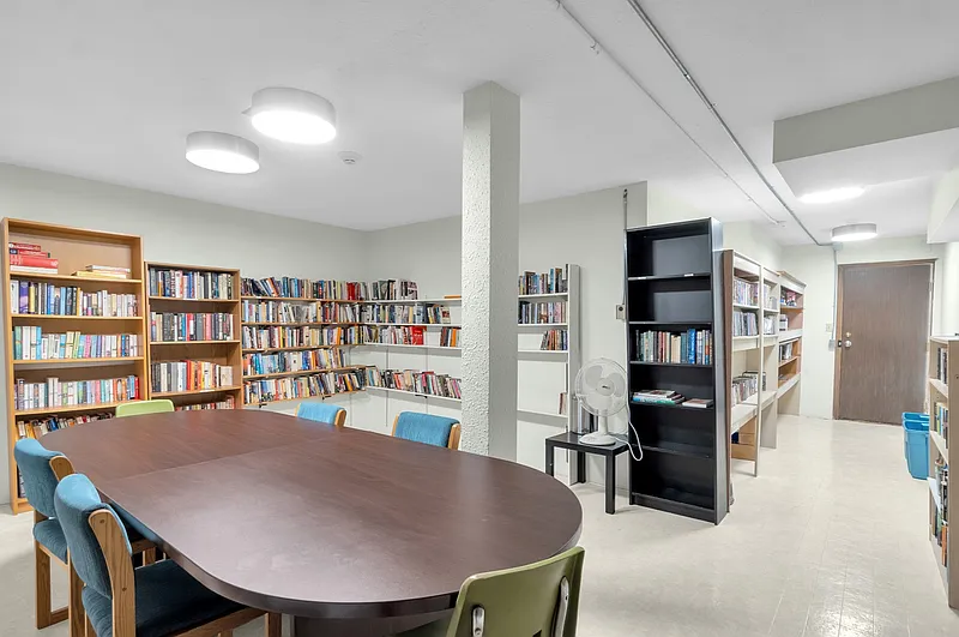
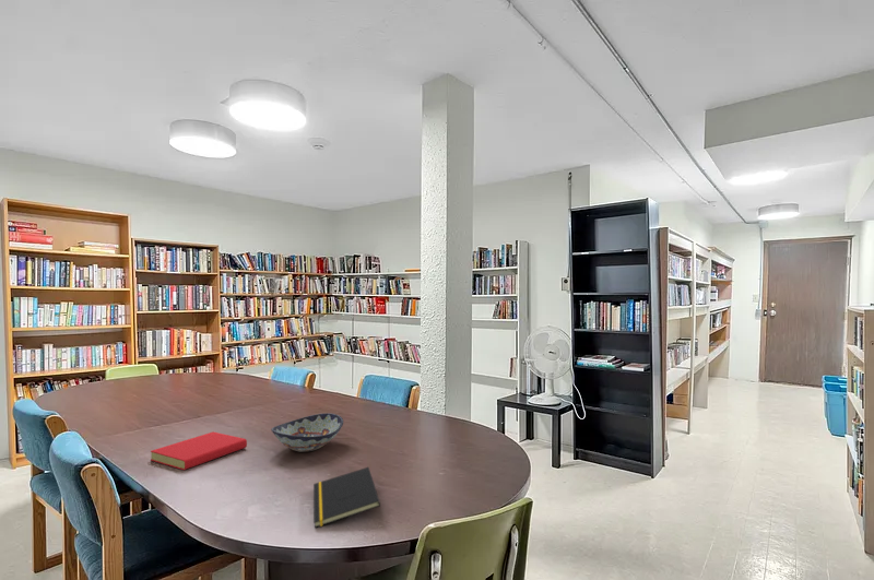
+ notepad (344, 494)
+ book (200, 449)
+ decorative bowl (308, 435)
